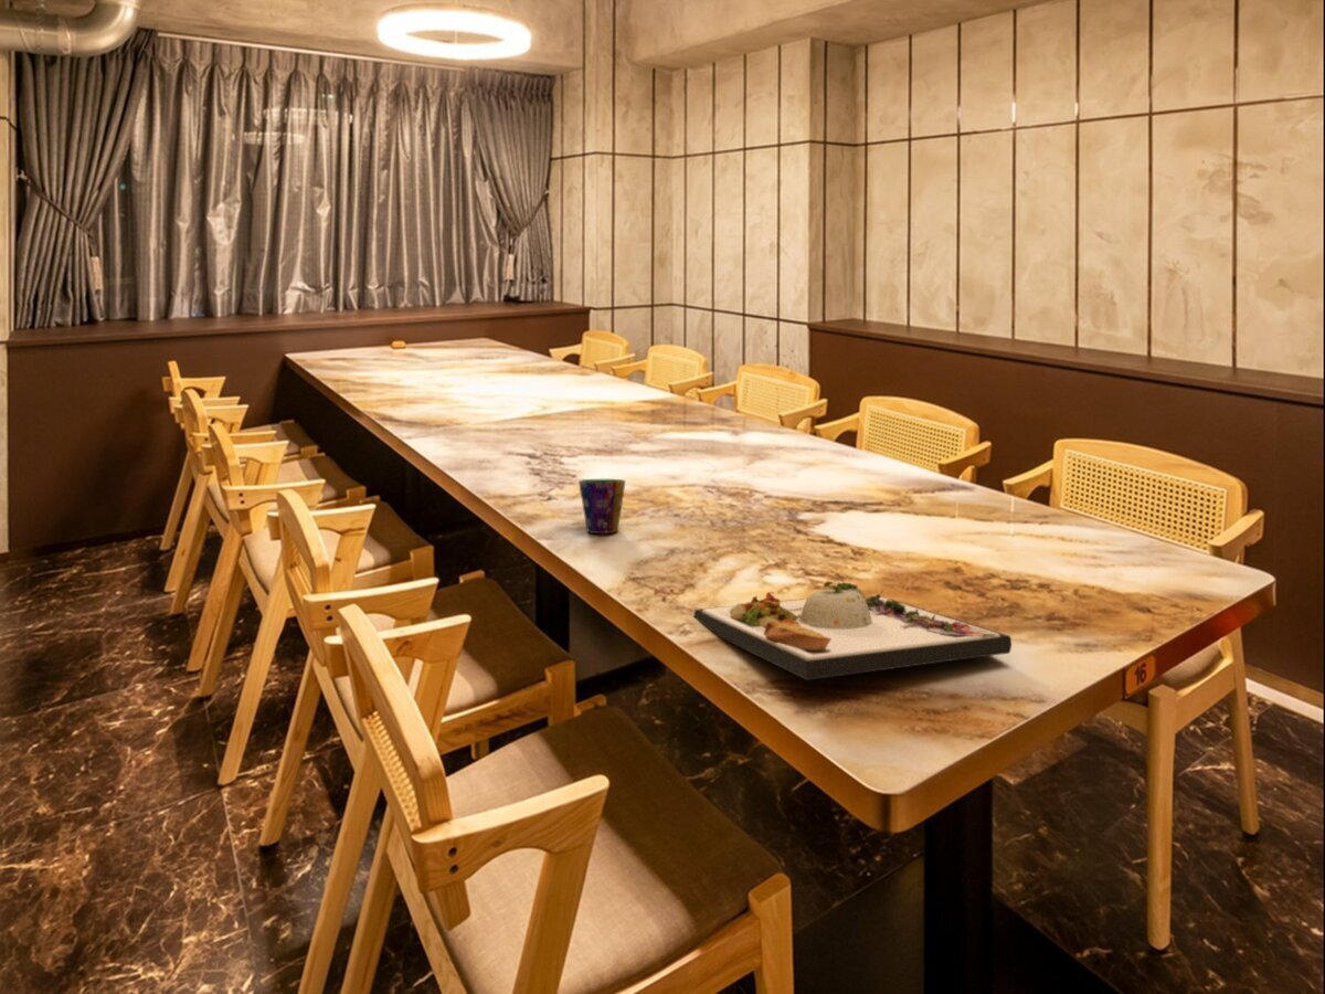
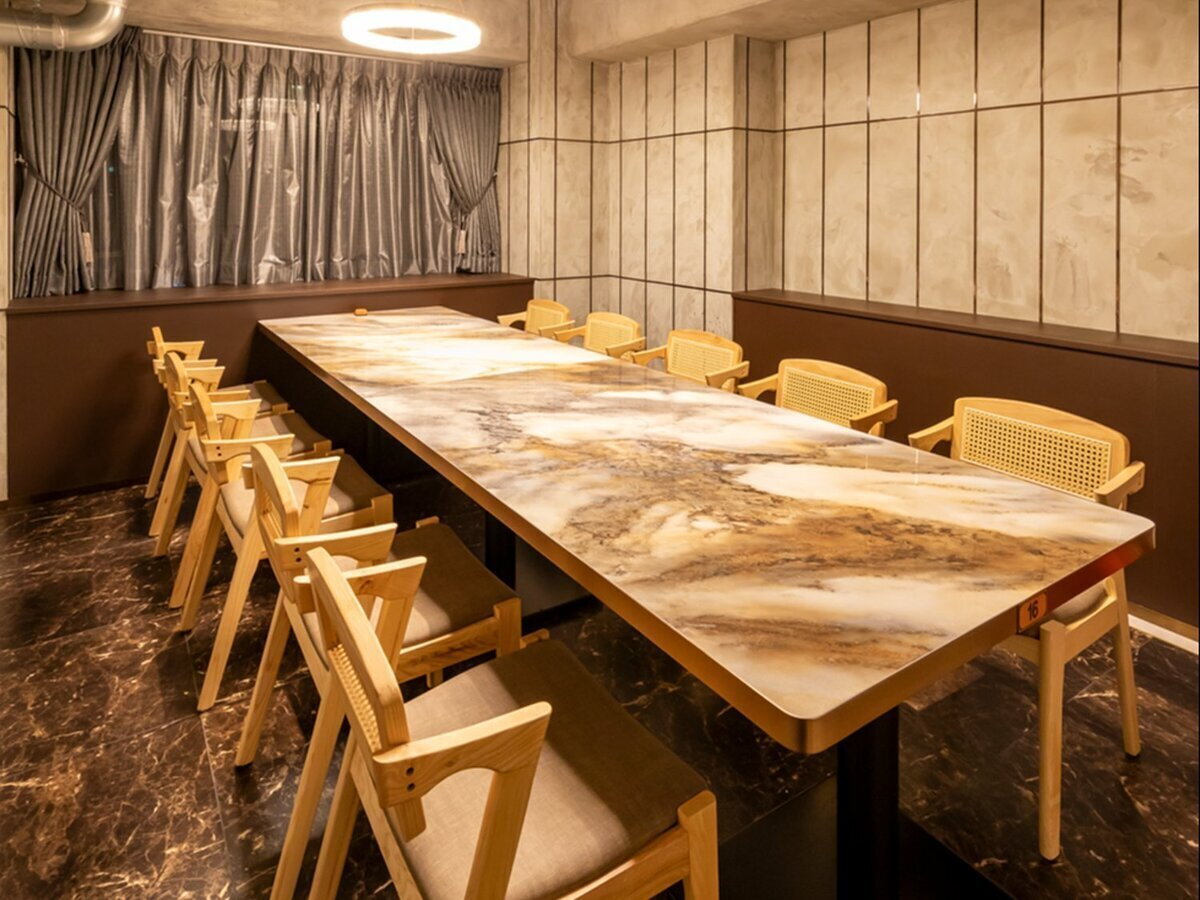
- cup (604, 507)
- dinner plate (844, 612)
